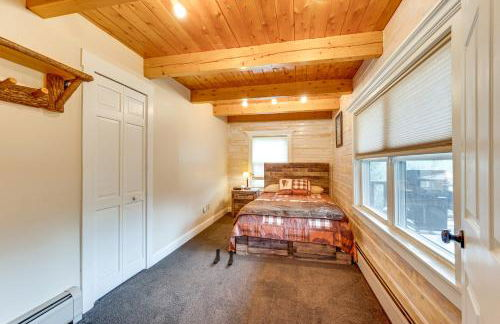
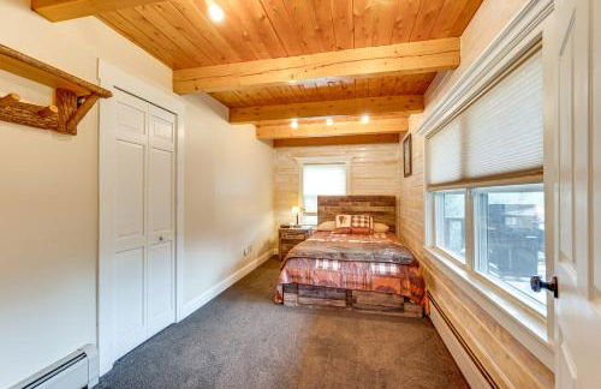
- boots (219, 256)
